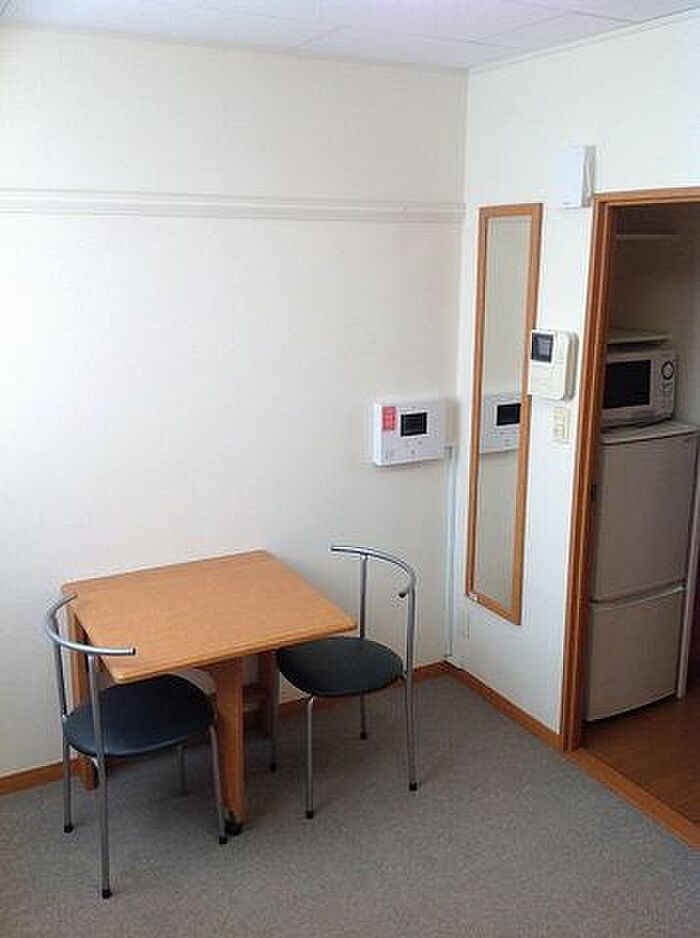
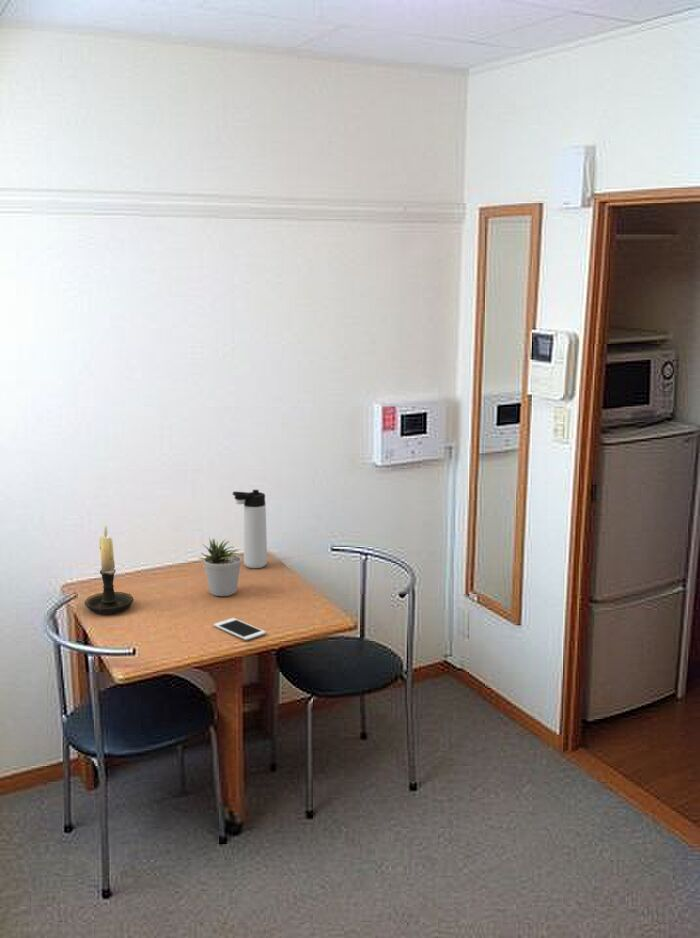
+ candle holder (107, 562)
+ potted plant (220, 563)
+ cell phone (239, 628)
+ thermos bottle (249, 528)
